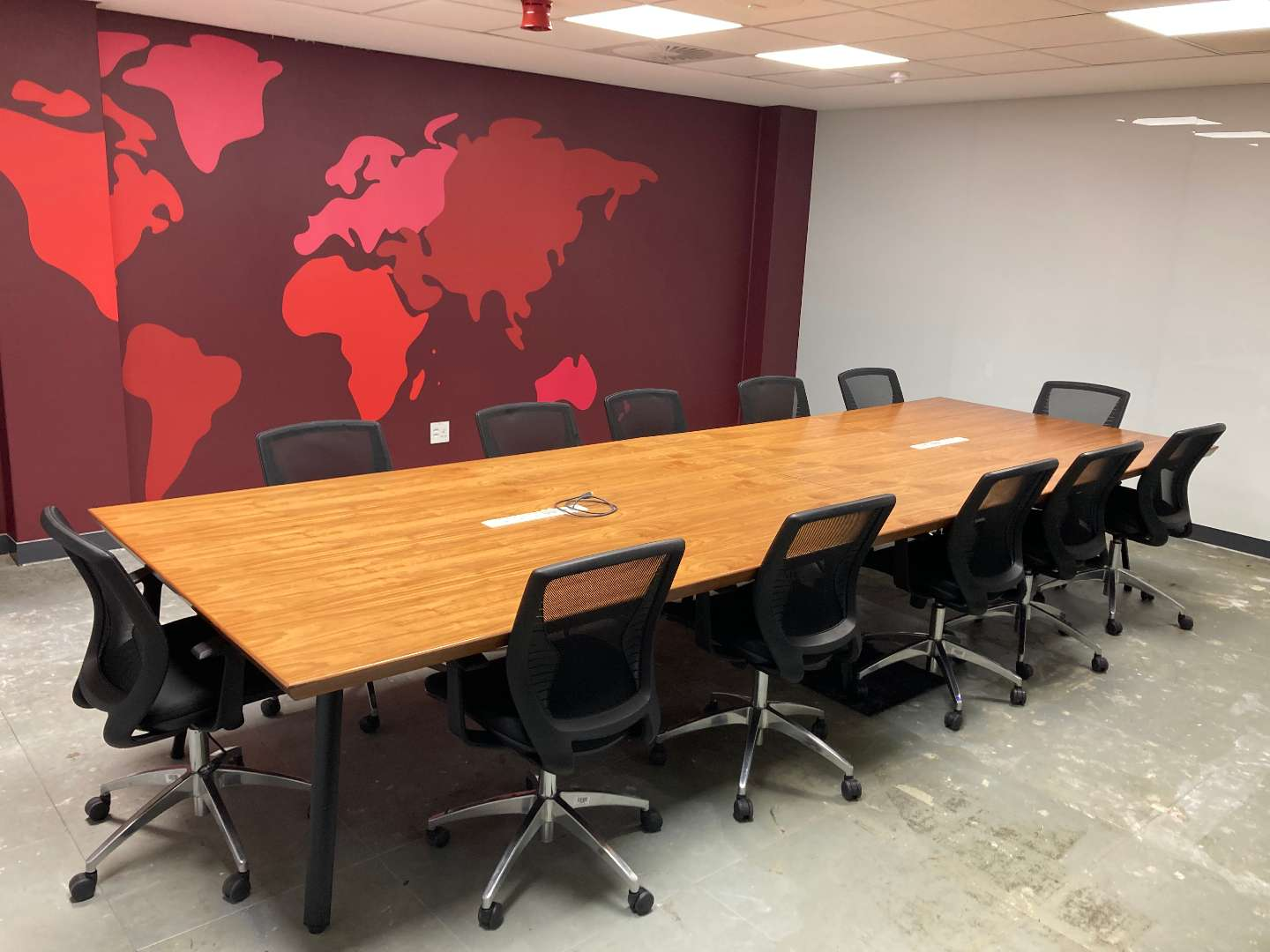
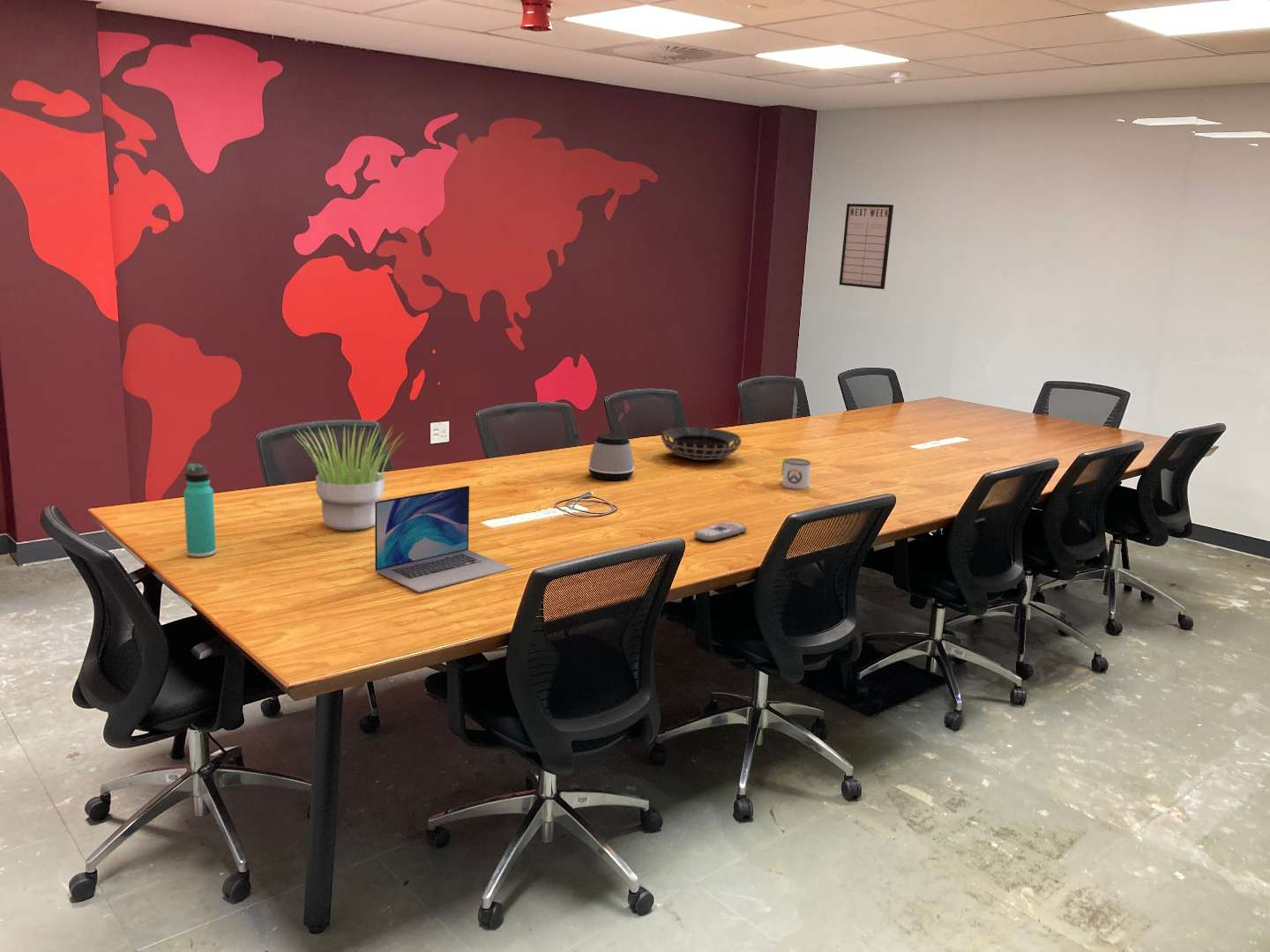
+ laptop (444, 536)
+ mug (793, 472)
+ writing board (865, 246)
+ potted plant (351, 479)
+ decorative bowl (699, 446)
+ remote control (719, 532)
+ thermos bottle (199, 509)
+ speaker (611, 456)
